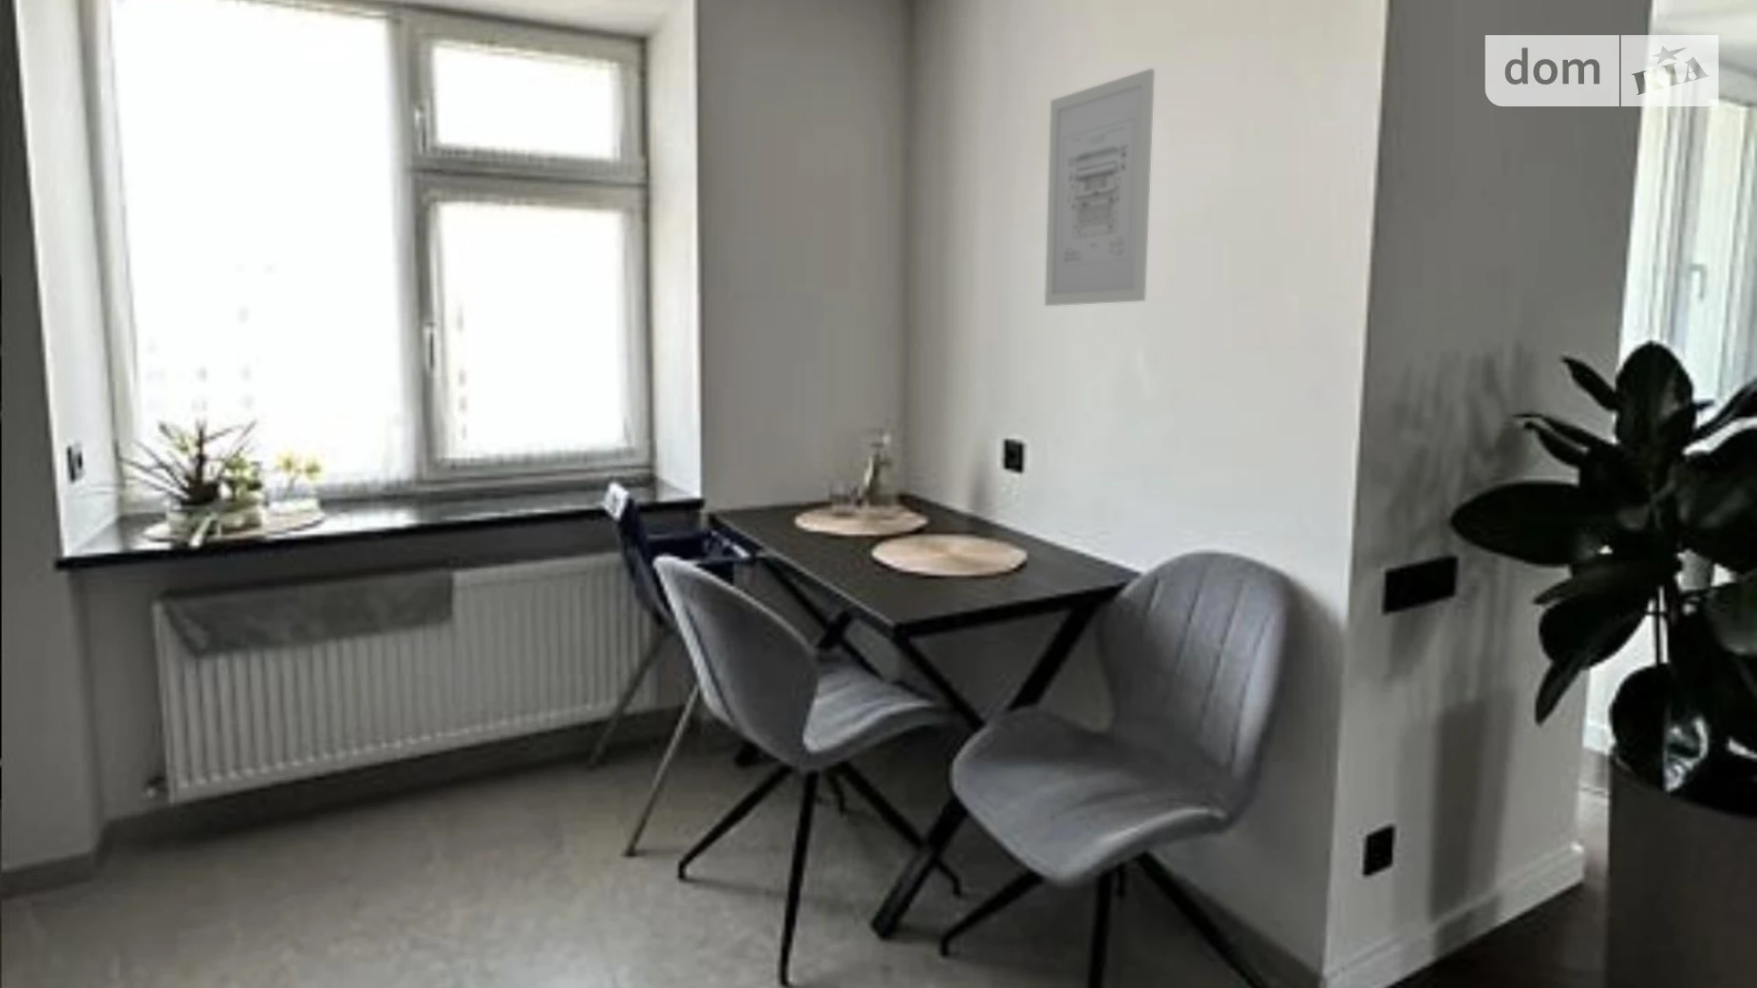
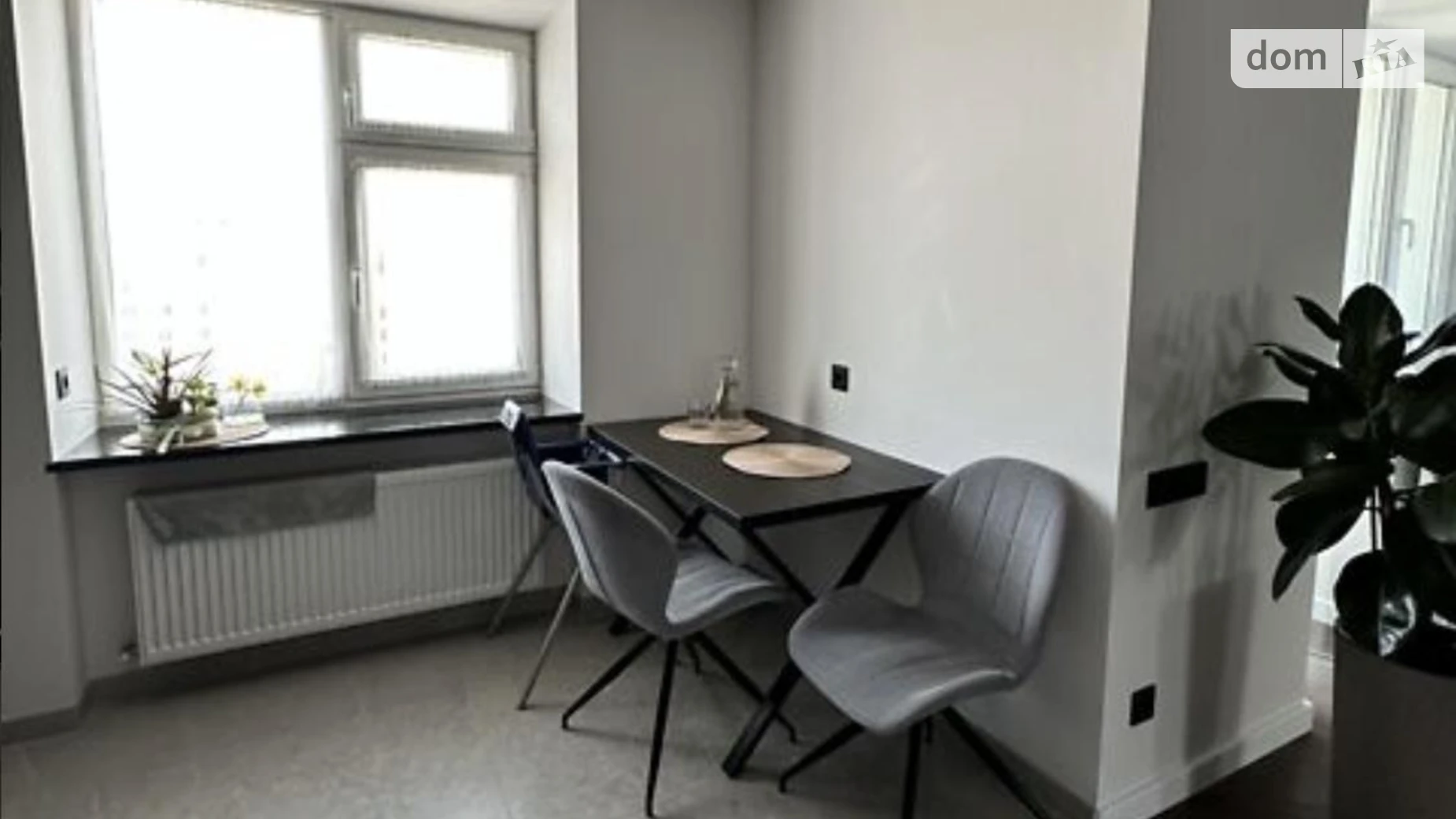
- wall art (1095, 195)
